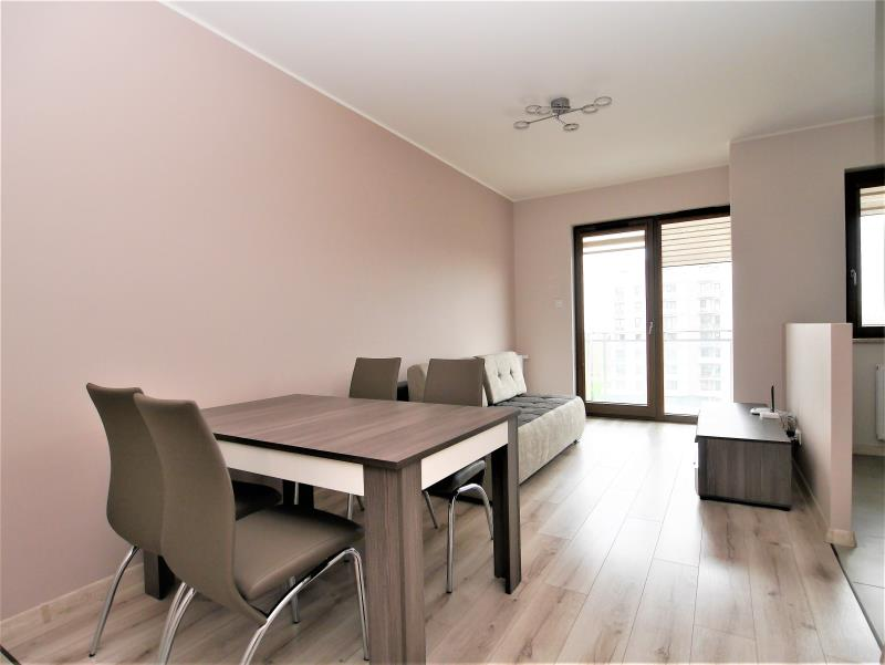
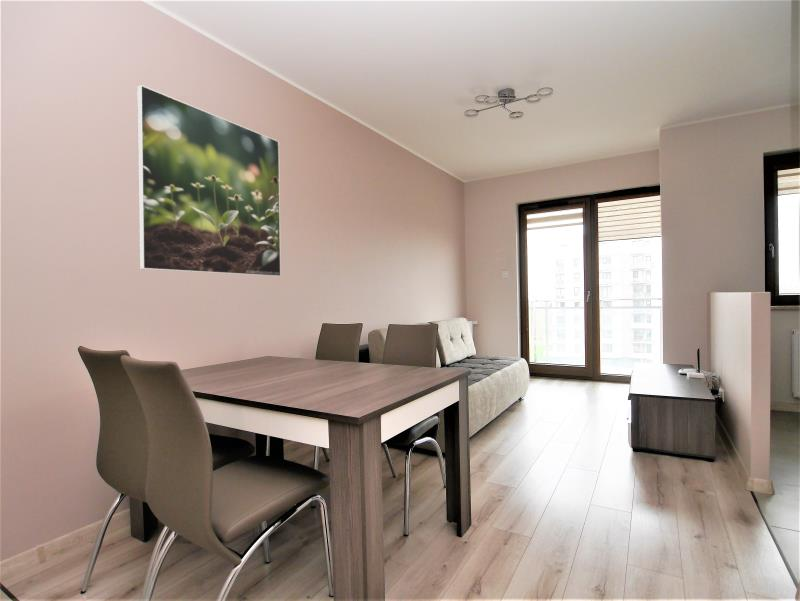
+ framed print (219, 195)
